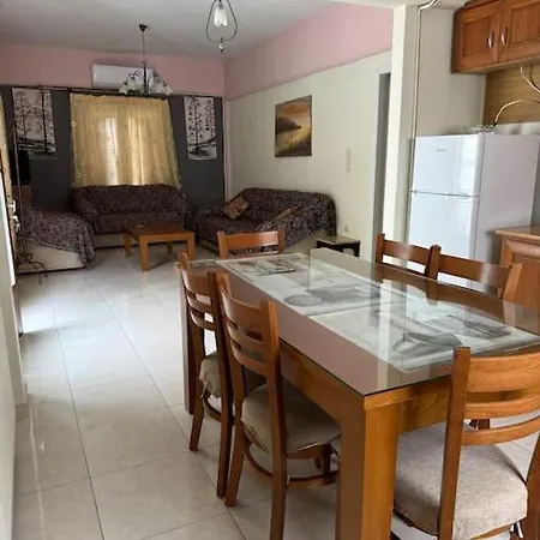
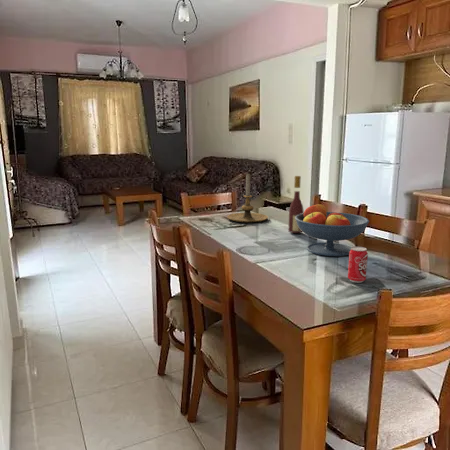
+ fruit bowl (330, 228)
+ beverage can (357, 264)
+ candle holder (247, 196)
+ wine bottle (296, 204)
